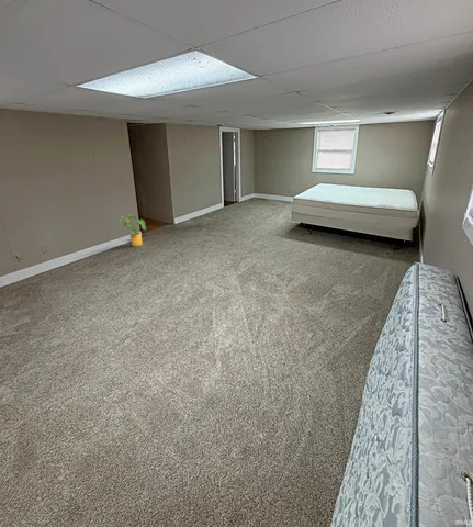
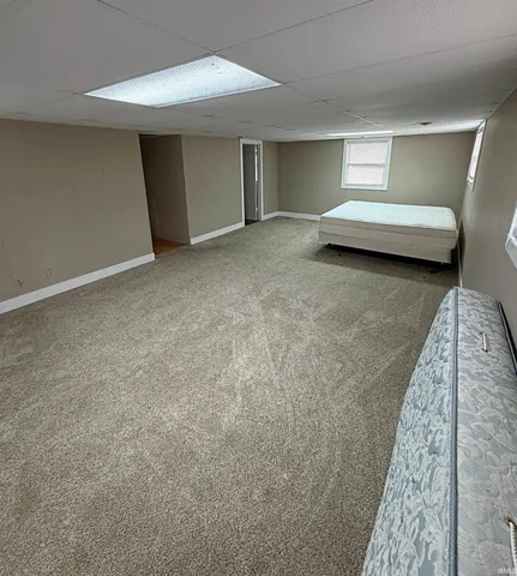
- house plant (133, 231)
